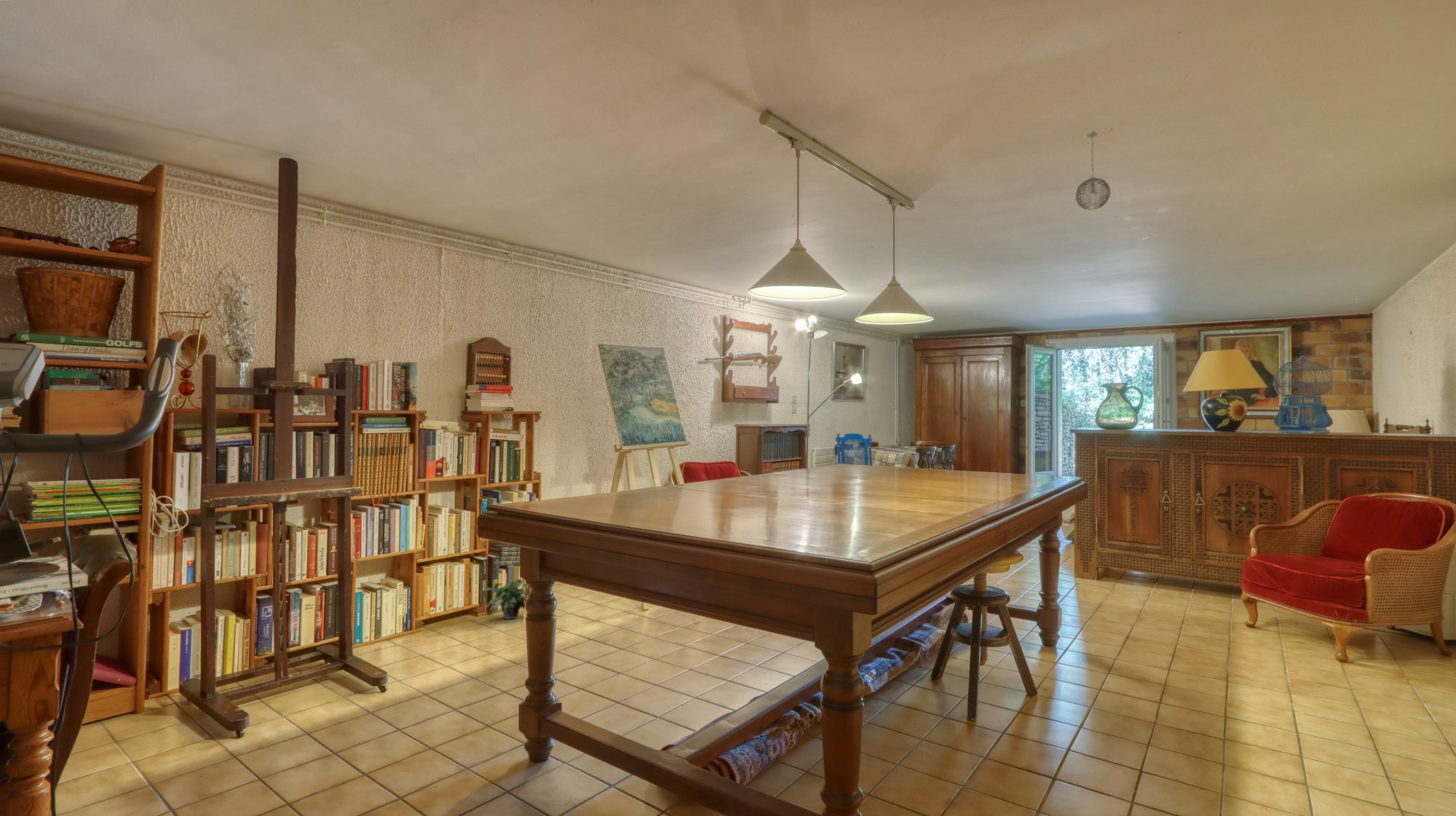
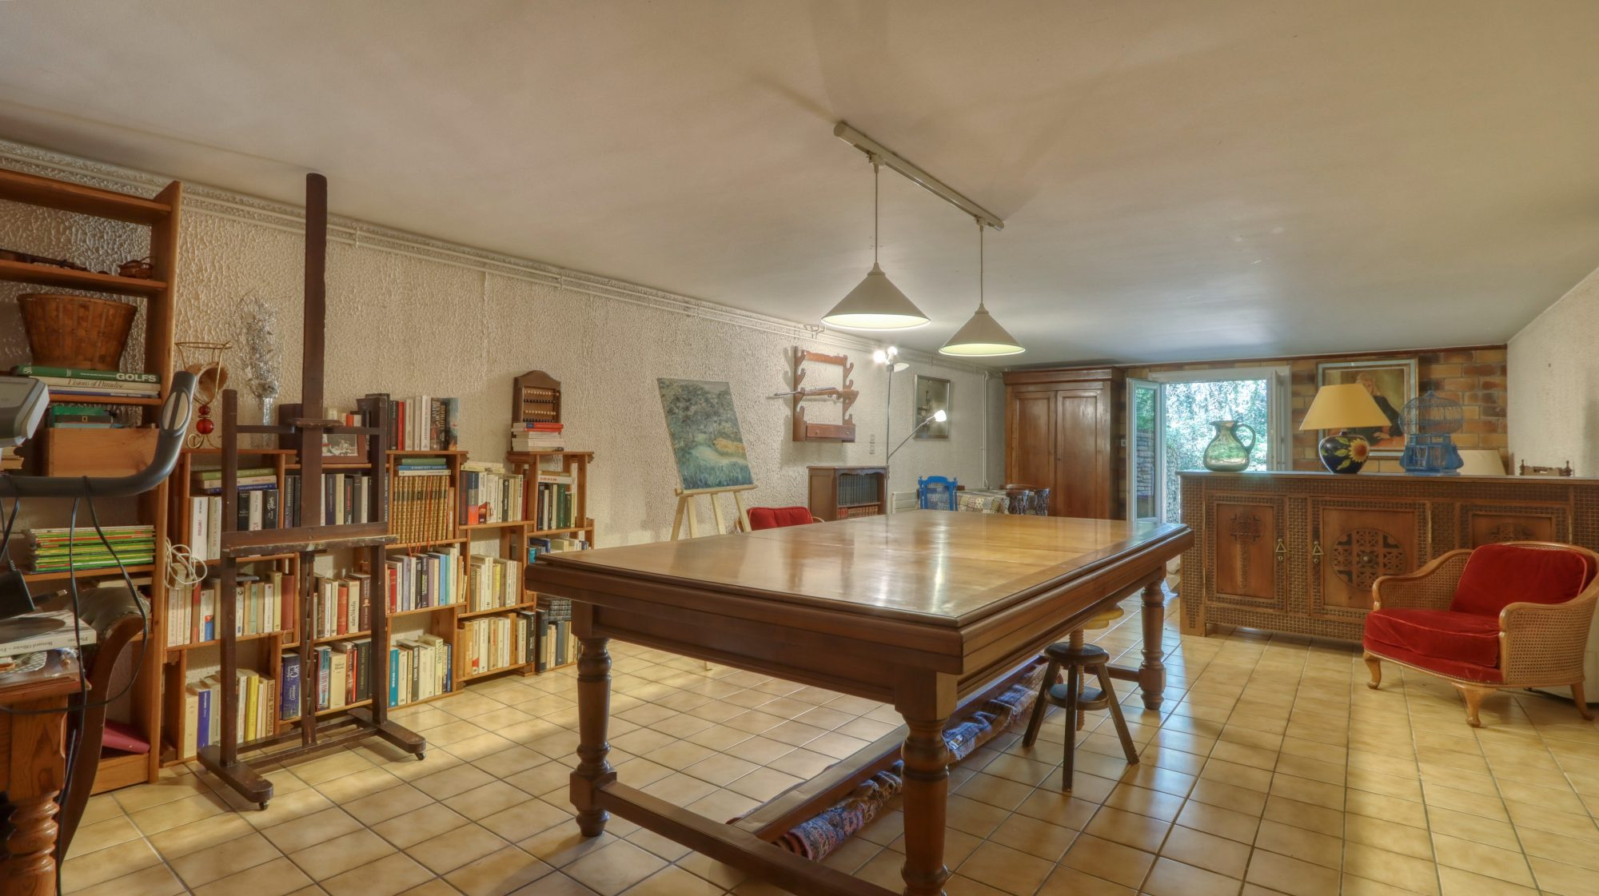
- pendant light (1092, 170)
- potted plant (511, 598)
